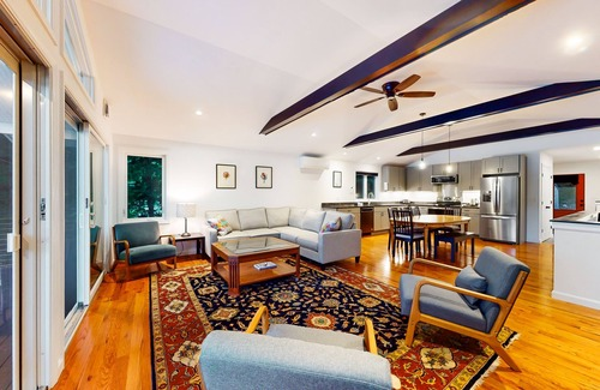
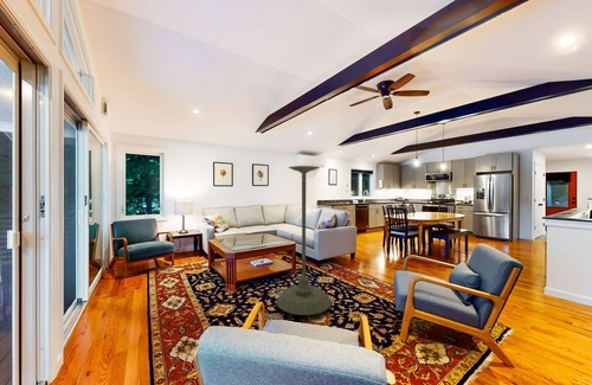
+ plant stand (303, 236)
